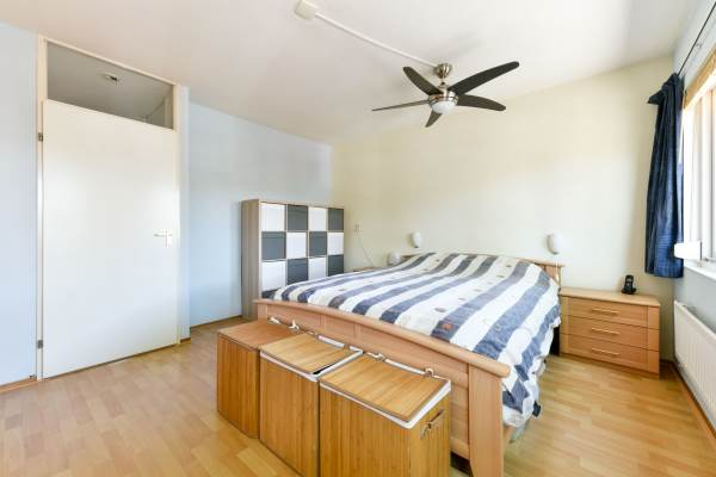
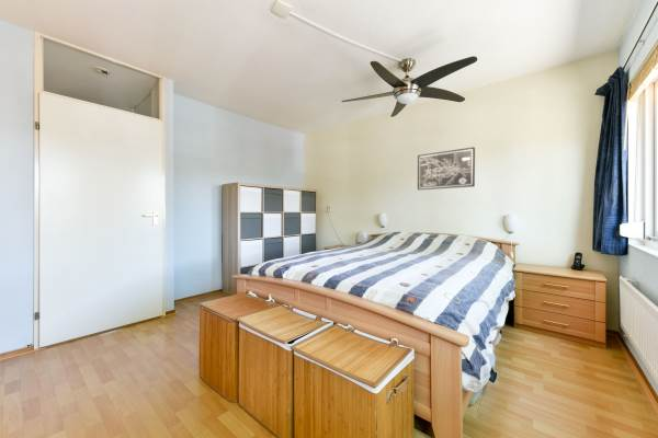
+ wall art (444, 170)
